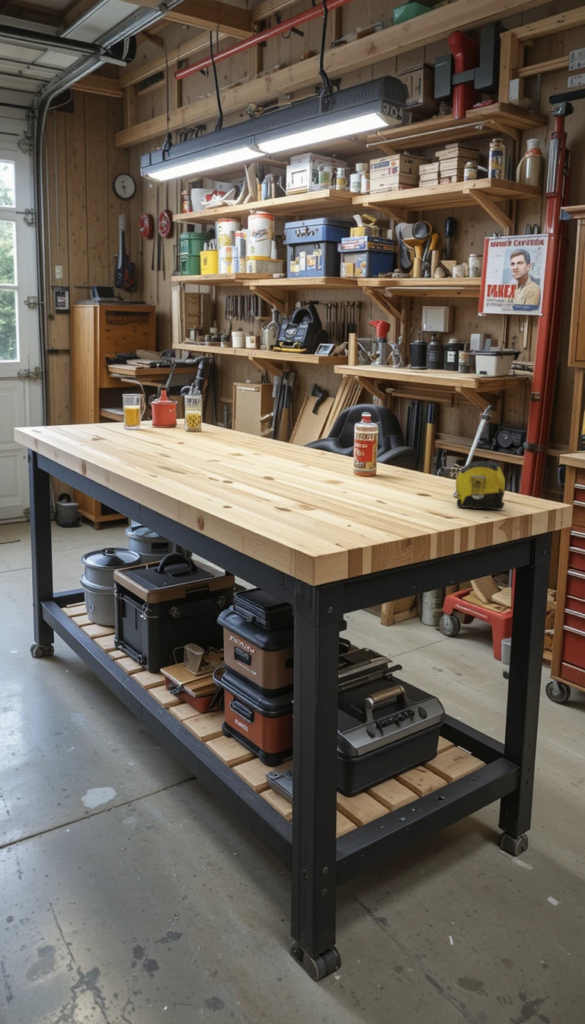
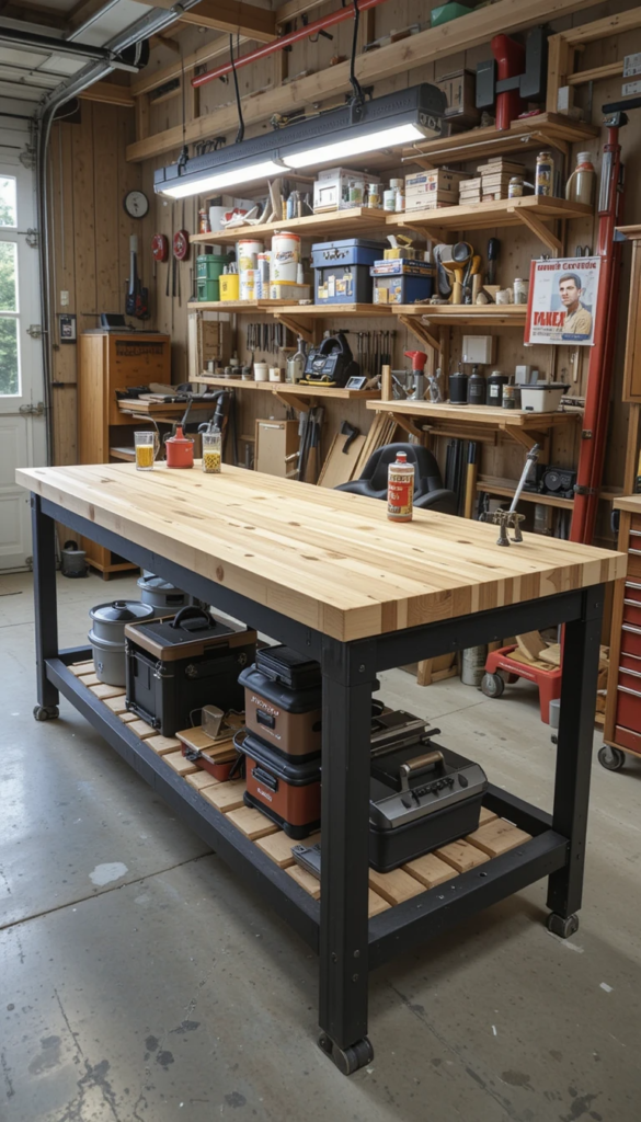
- tape measure (480, 484)
